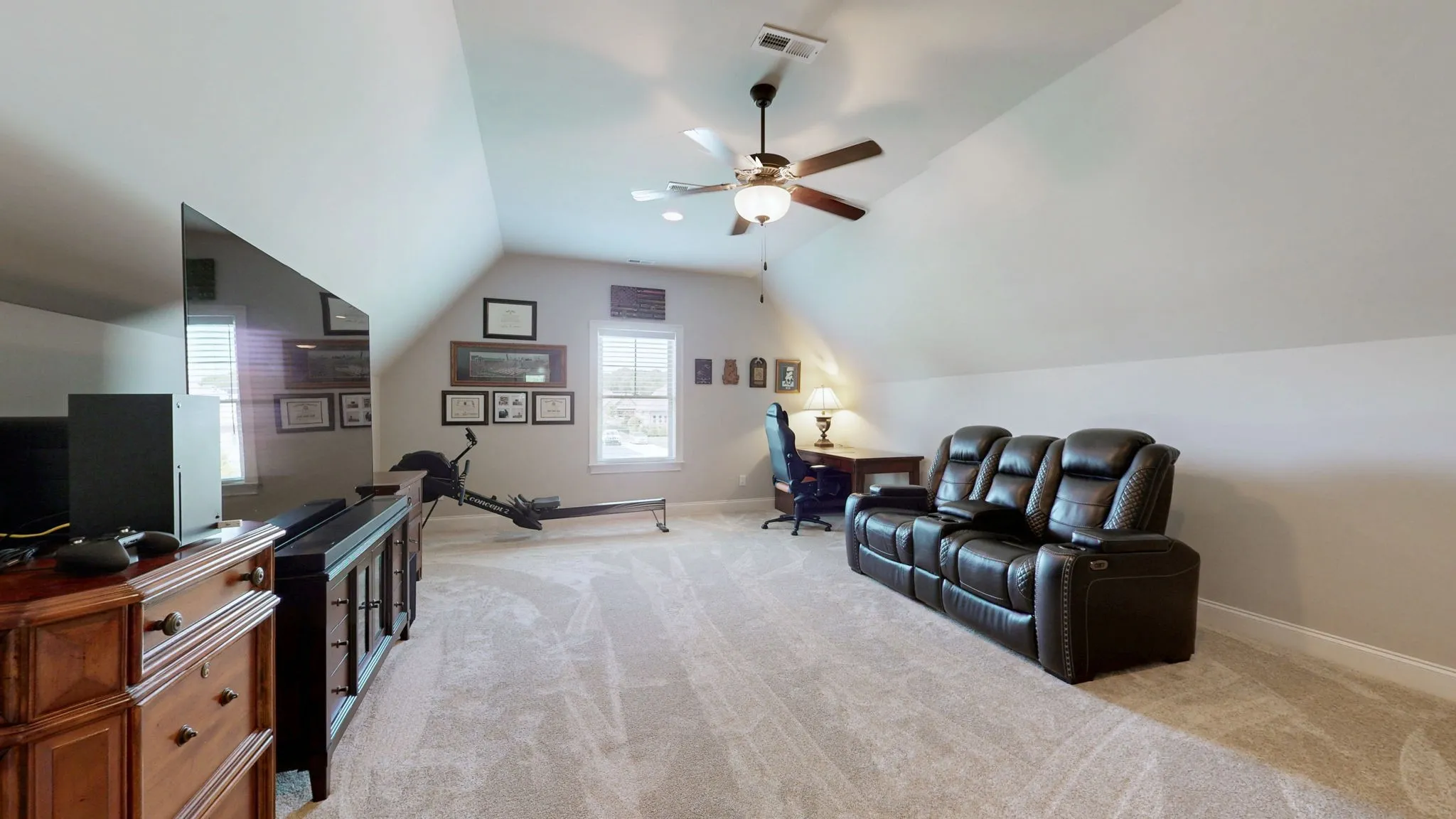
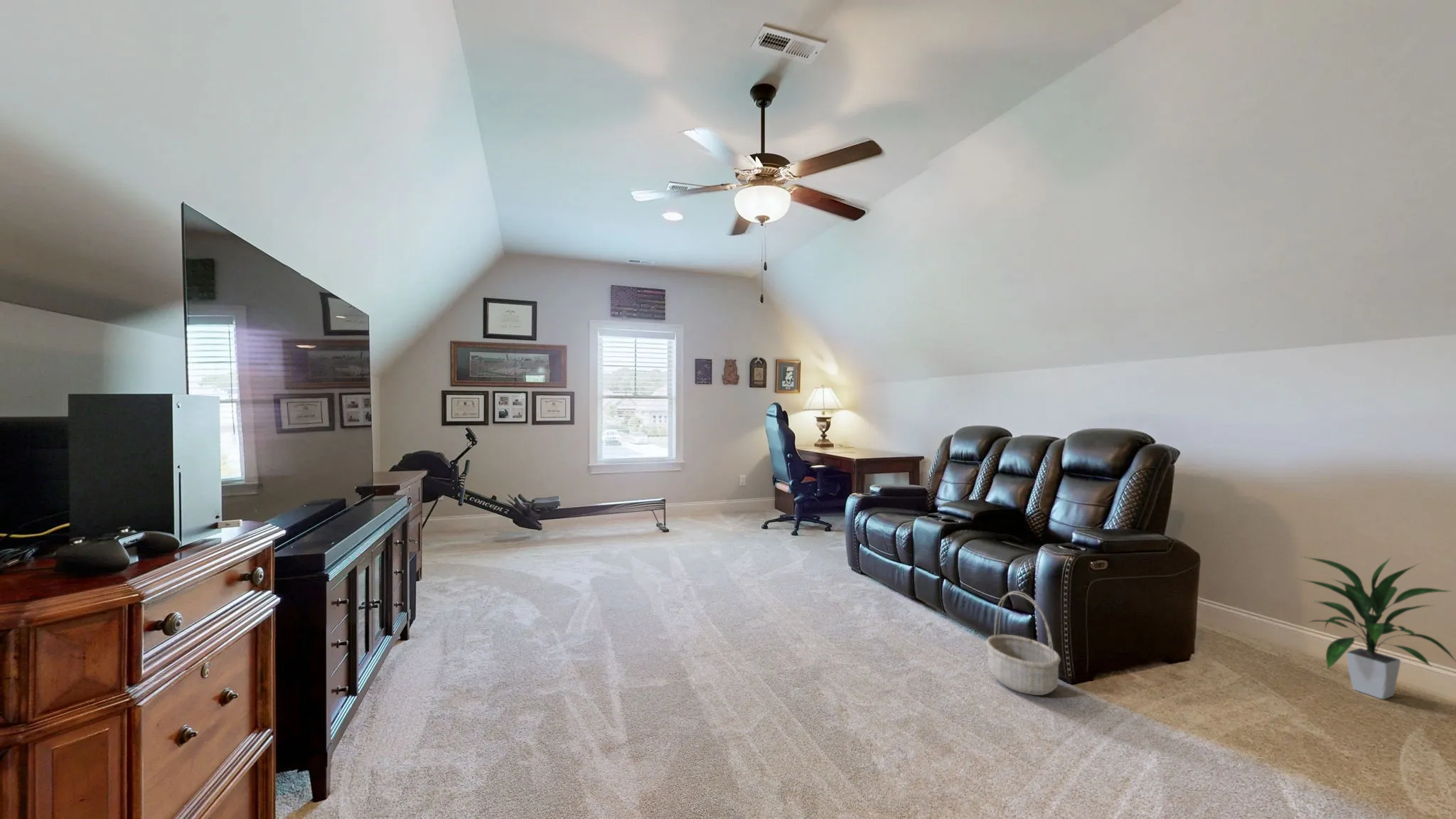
+ indoor plant (1366, 622)
+ basket (1022, 638)
